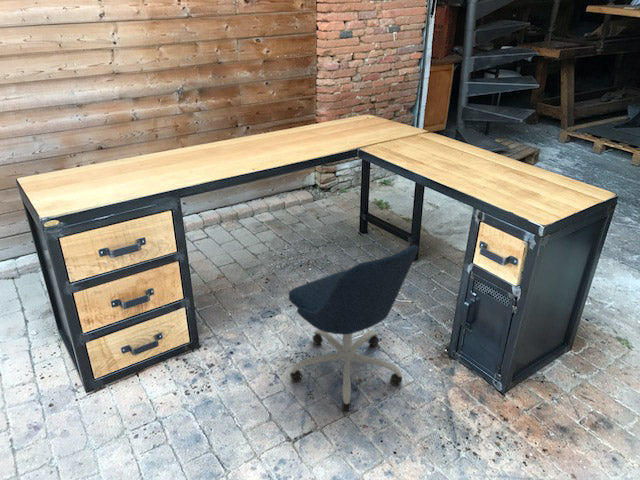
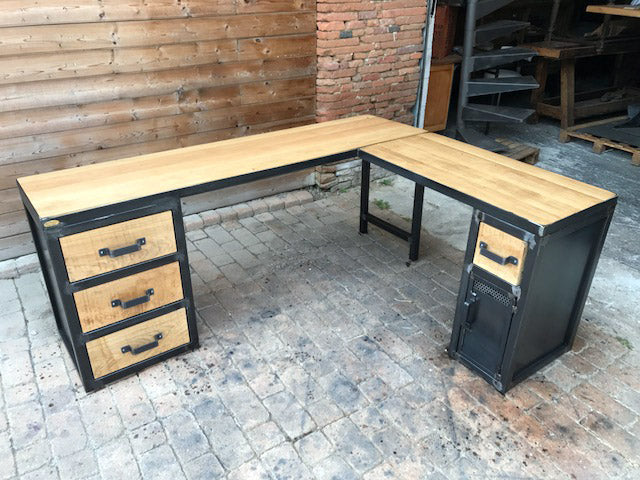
- office chair (348, 305)
